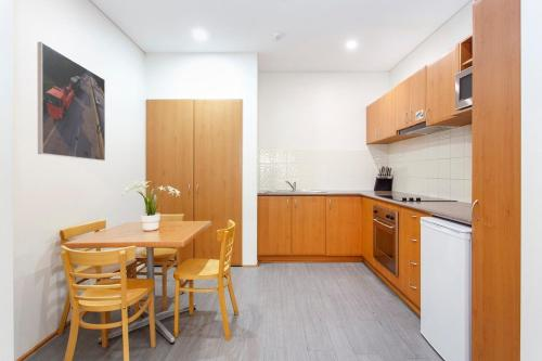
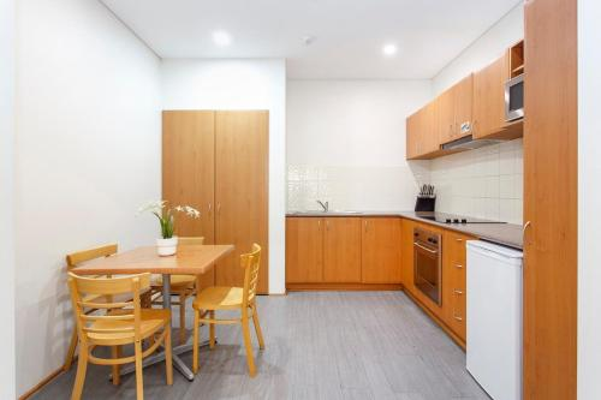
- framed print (76, 111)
